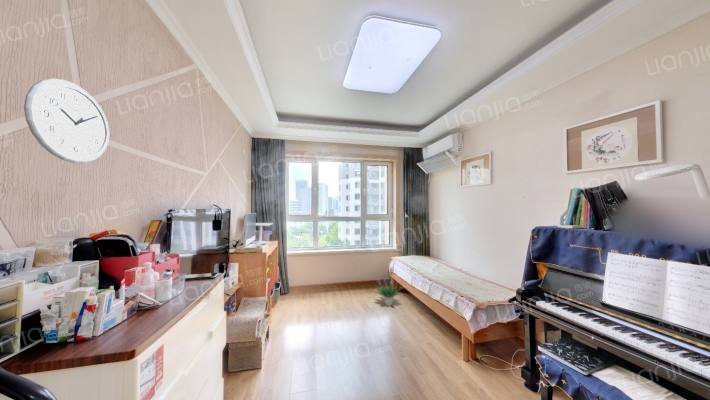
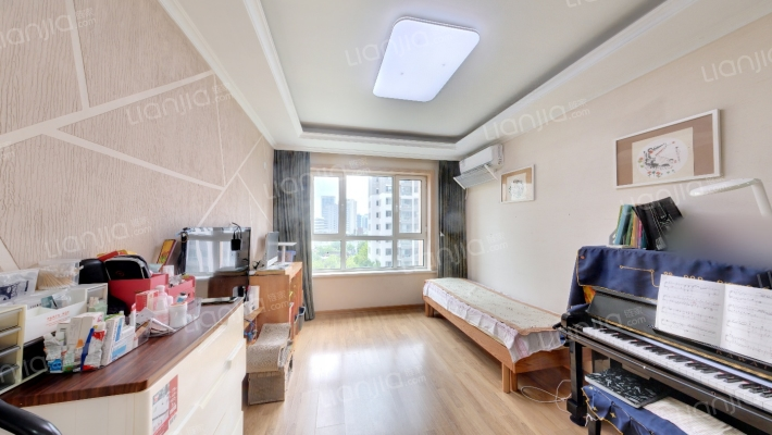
- potted plant (387, 286)
- wall clock (75, 123)
